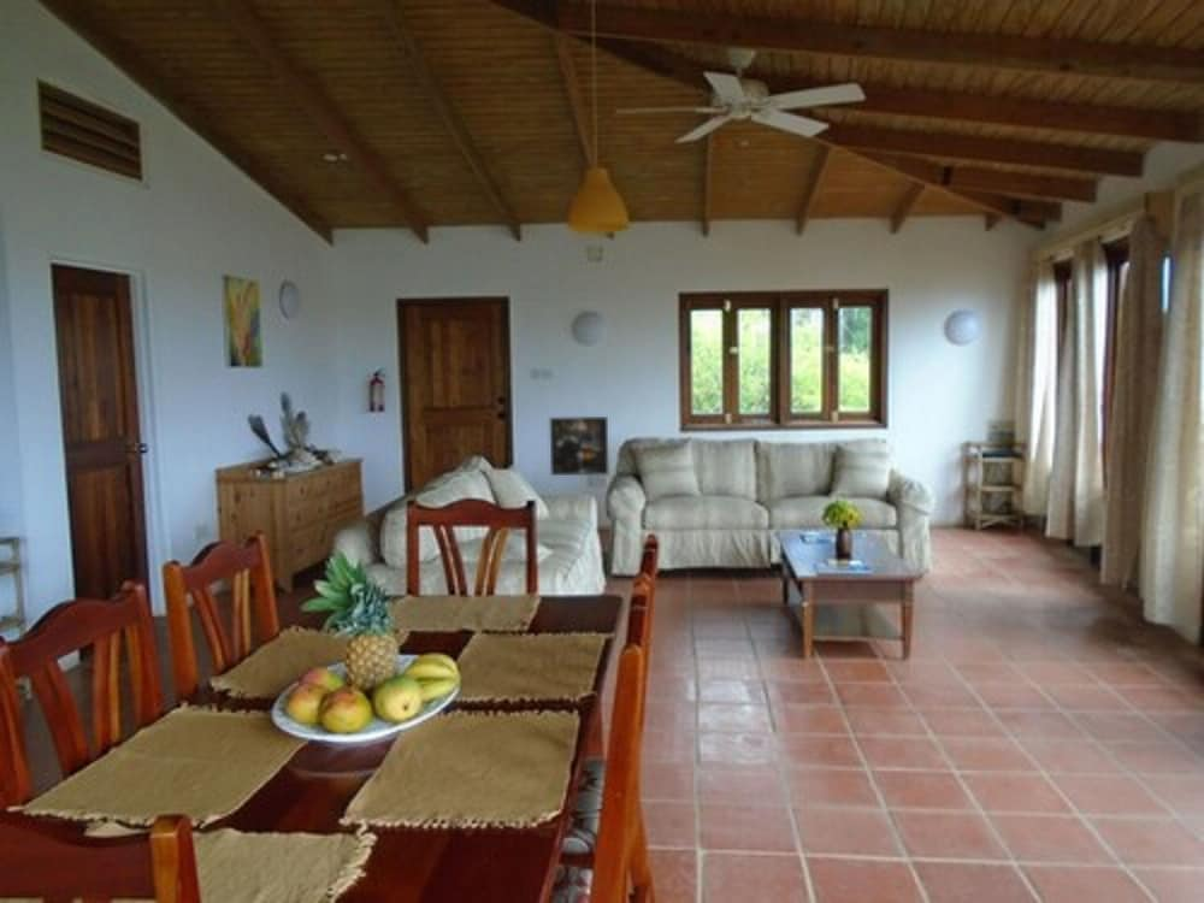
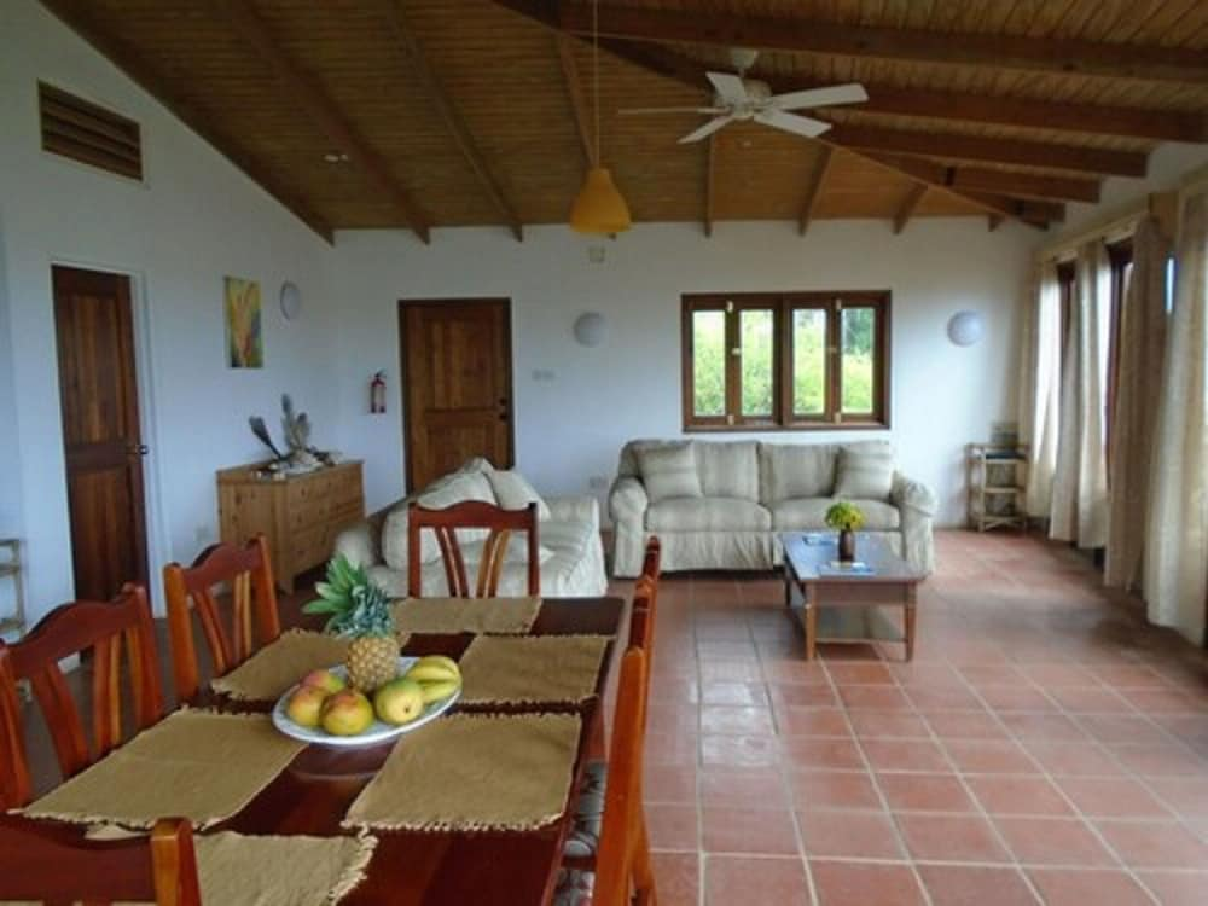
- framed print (579, 445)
